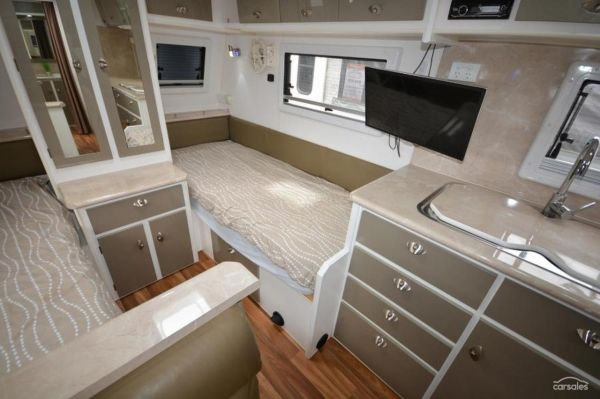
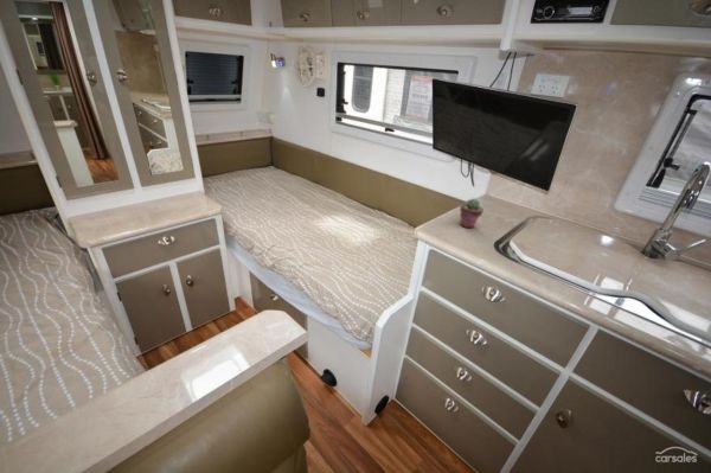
+ potted succulent (470, 212)
